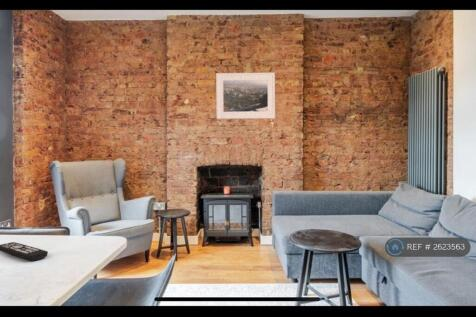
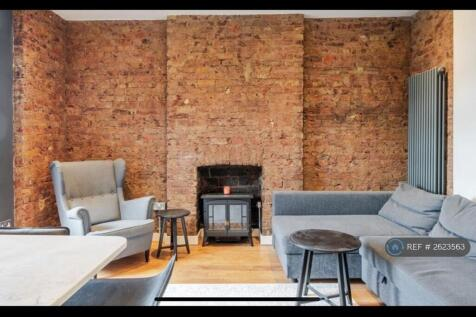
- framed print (245, 95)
- remote control (21, 251)
